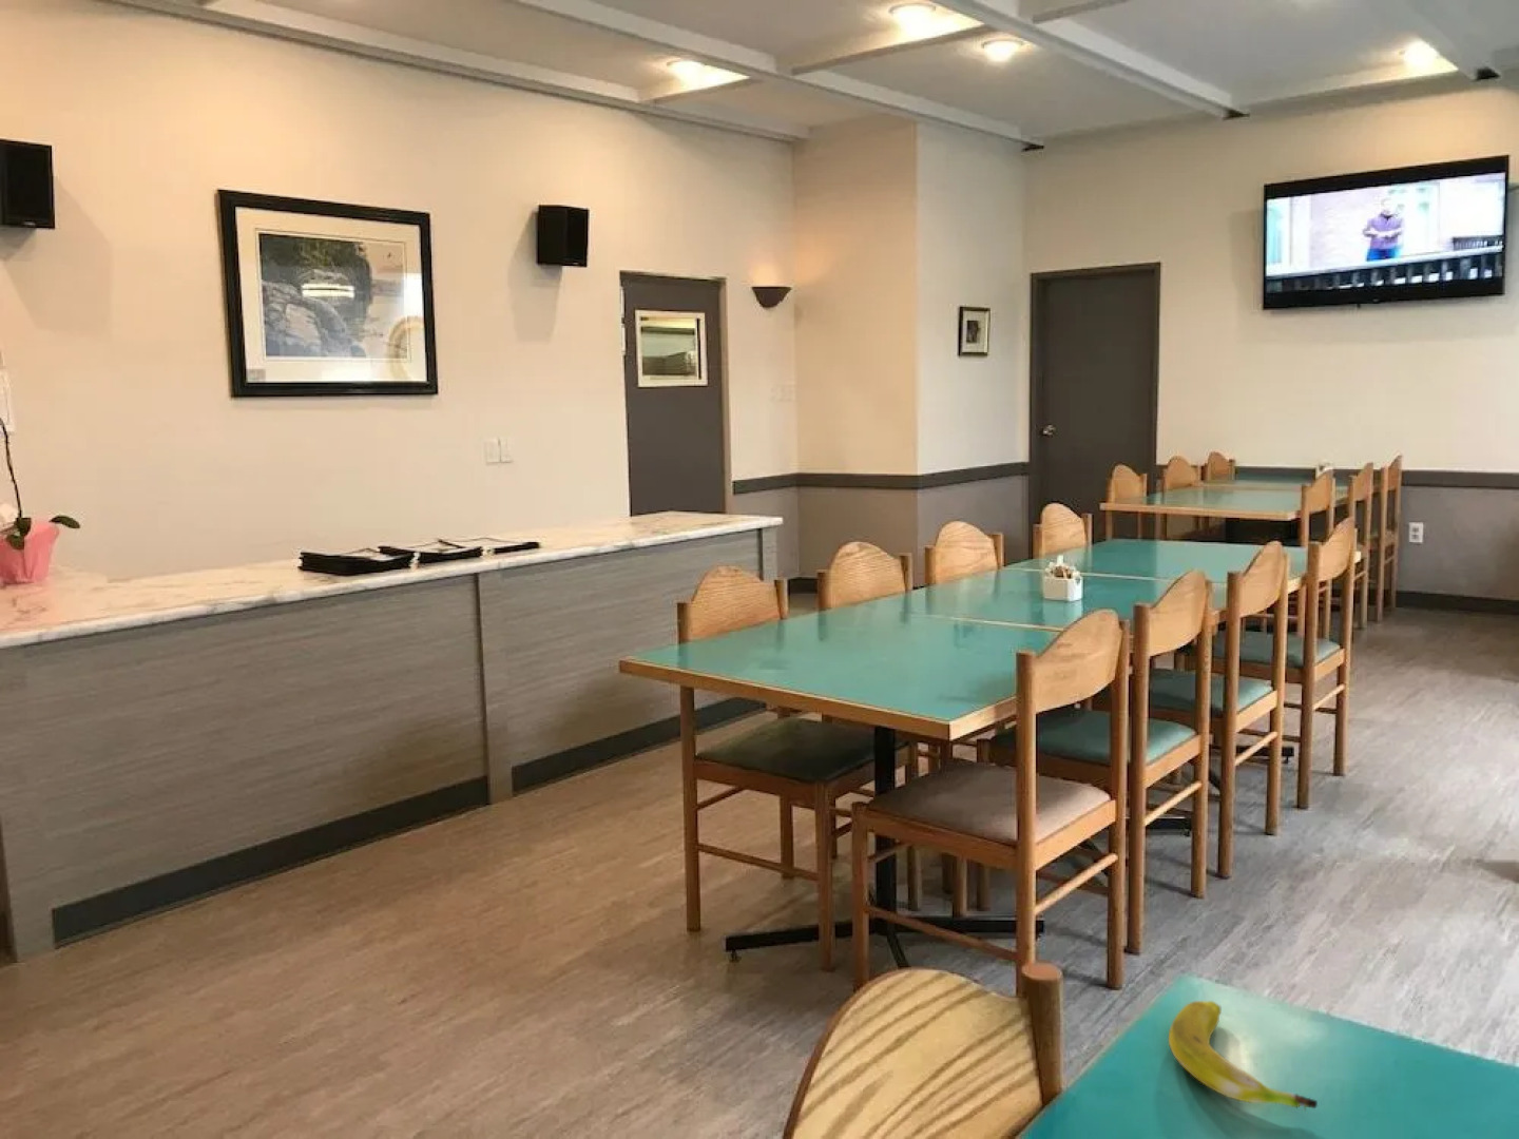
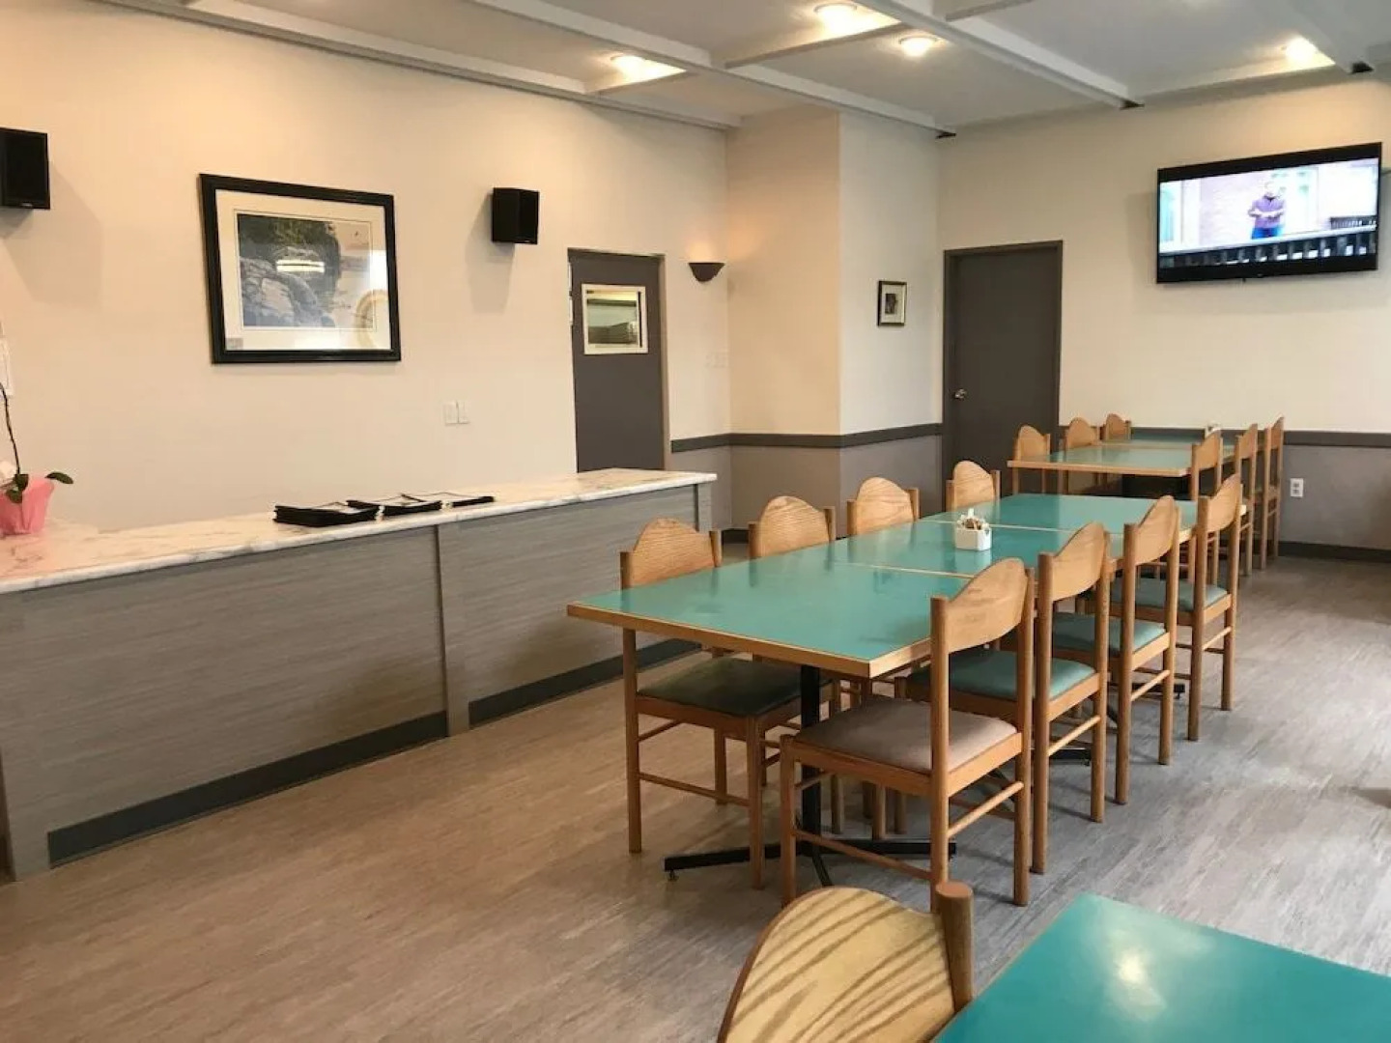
- banana (1218, 1053)
